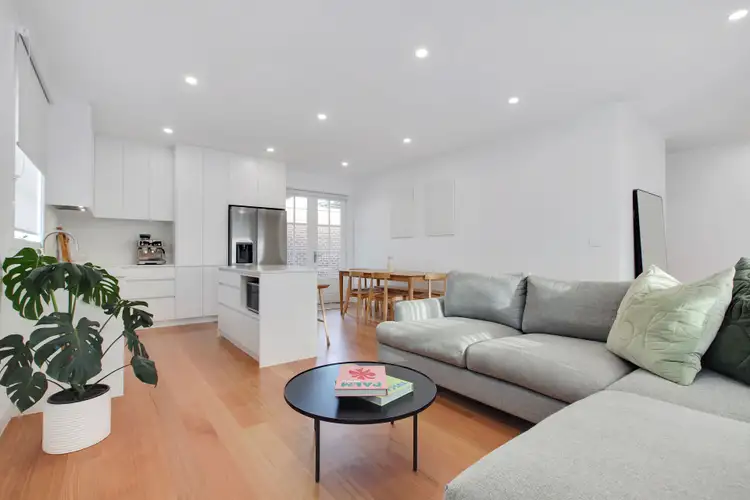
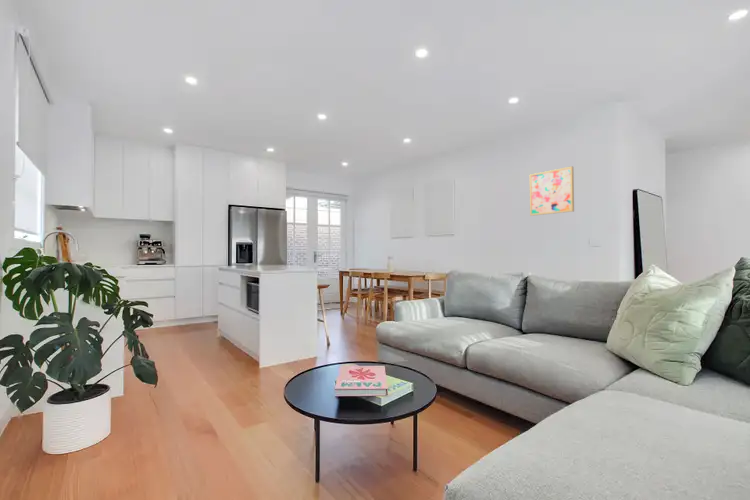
+ wall art (550, 192)
